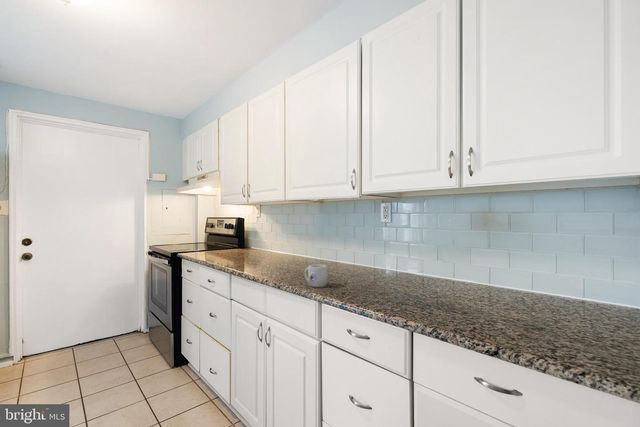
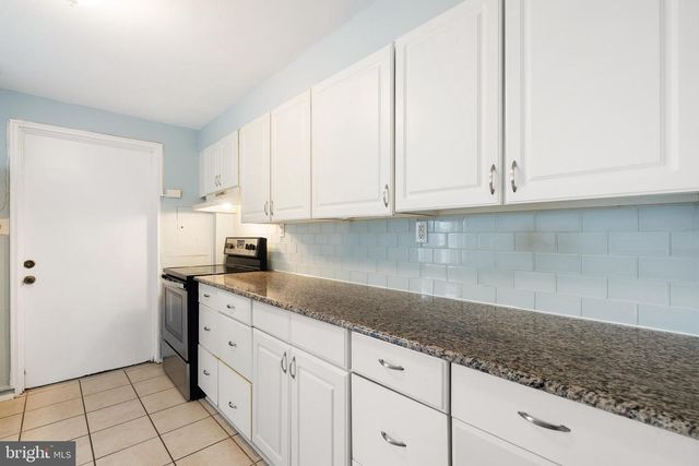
- mug (314, 274)
